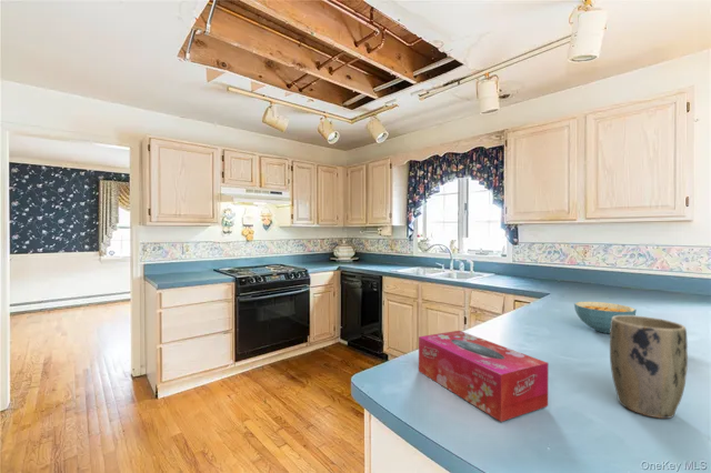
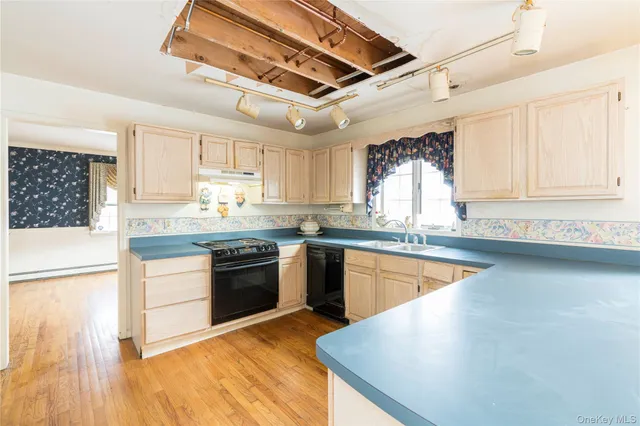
- cereal bowl (603, 318)
- tissue box (475, 368)
- plant pot (645, 364)
